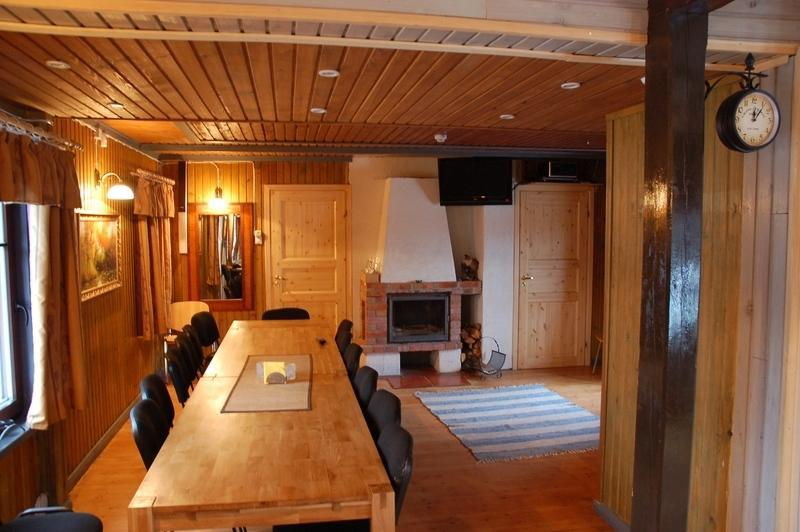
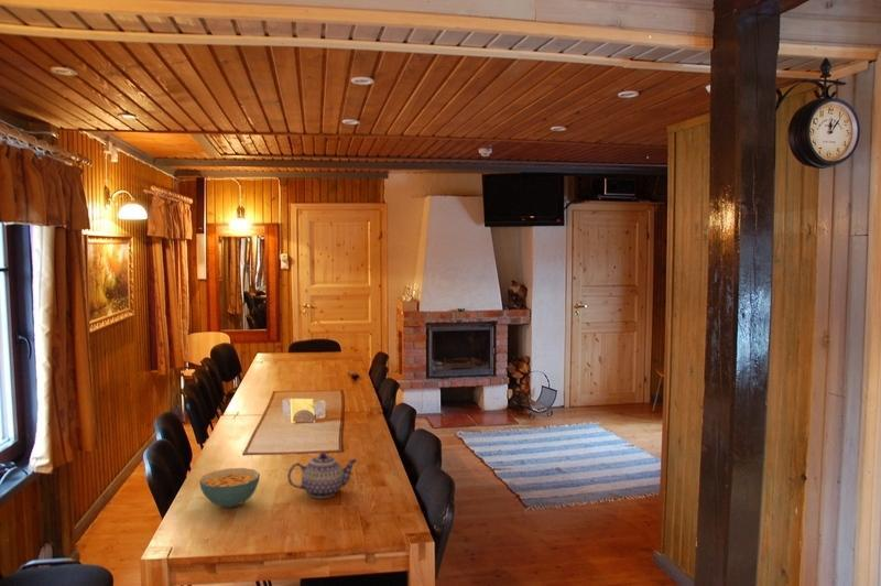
+ cereal bowl (230, 490)
+ teapot (323, 473)
